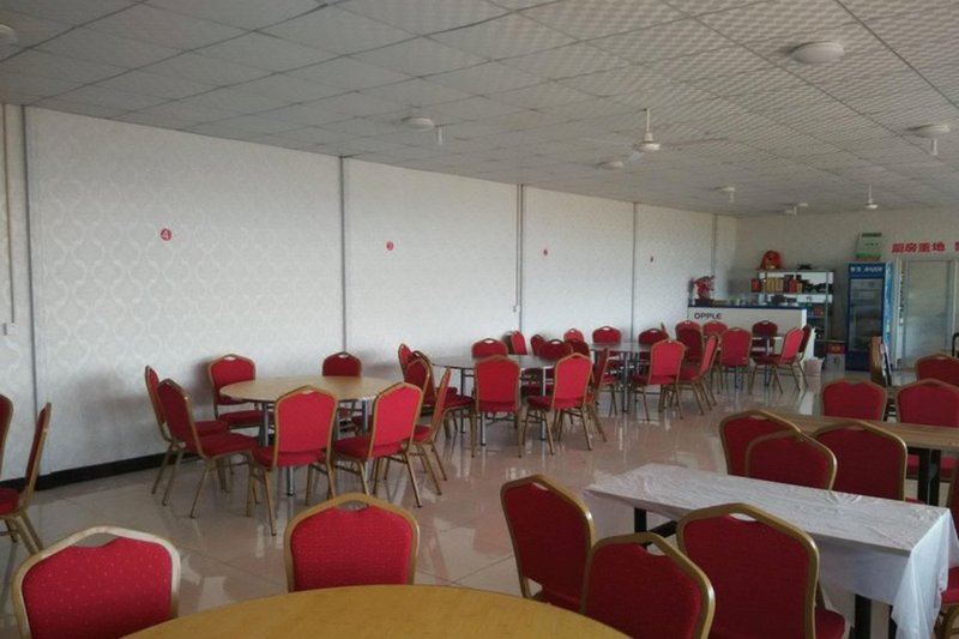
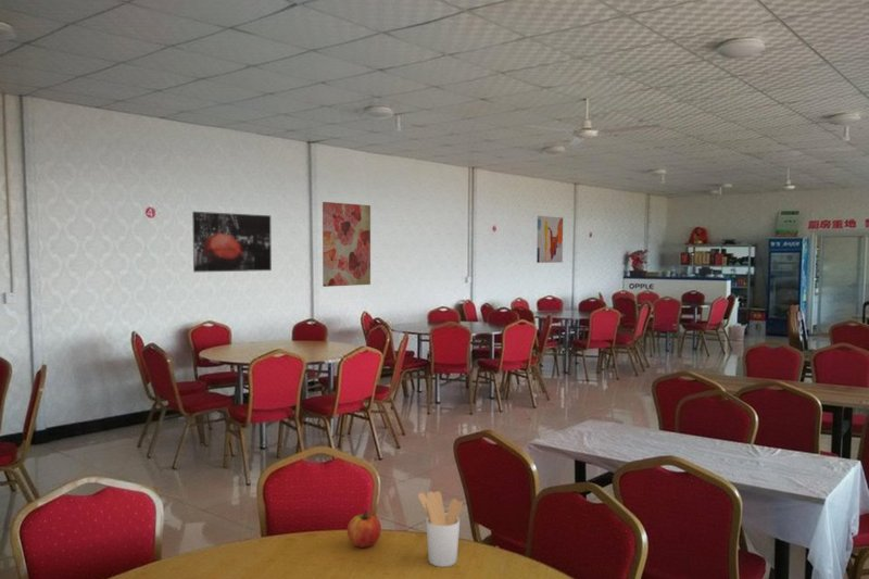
+ wall art (234, 242)
+ utensil holder (438, 526)
+ wall art (347, 244)
+ wall art (550, 239)
+ apple (364, 528)
